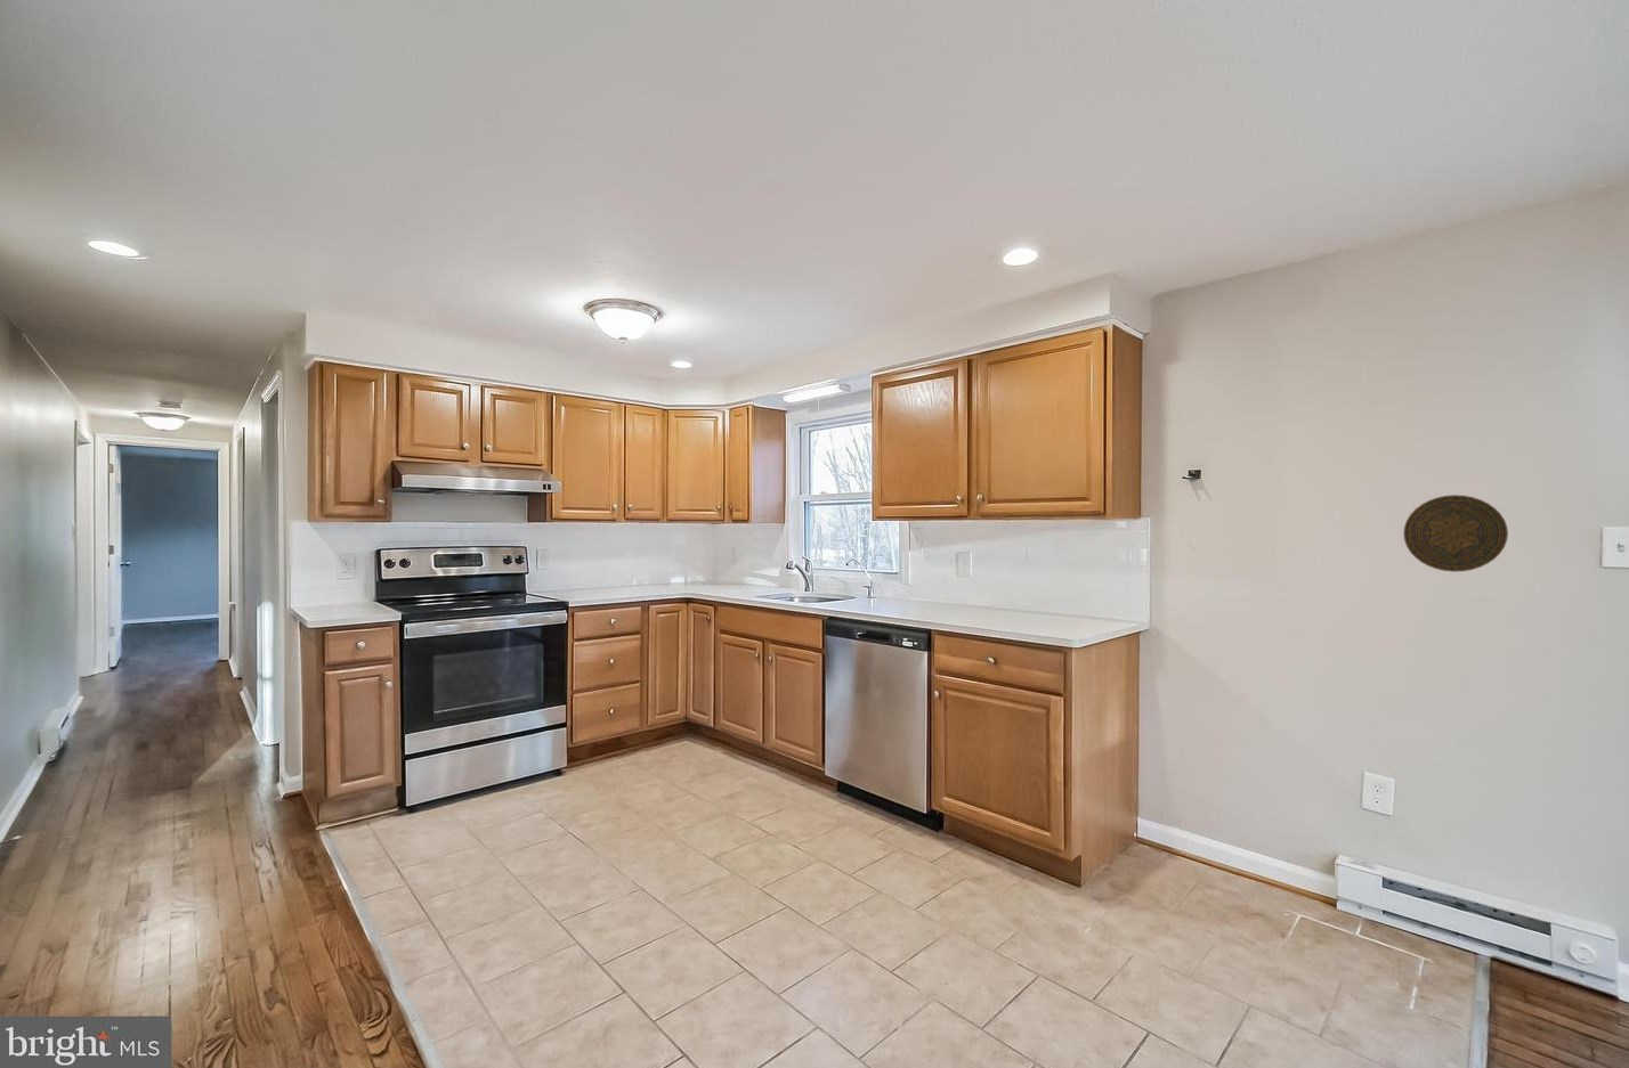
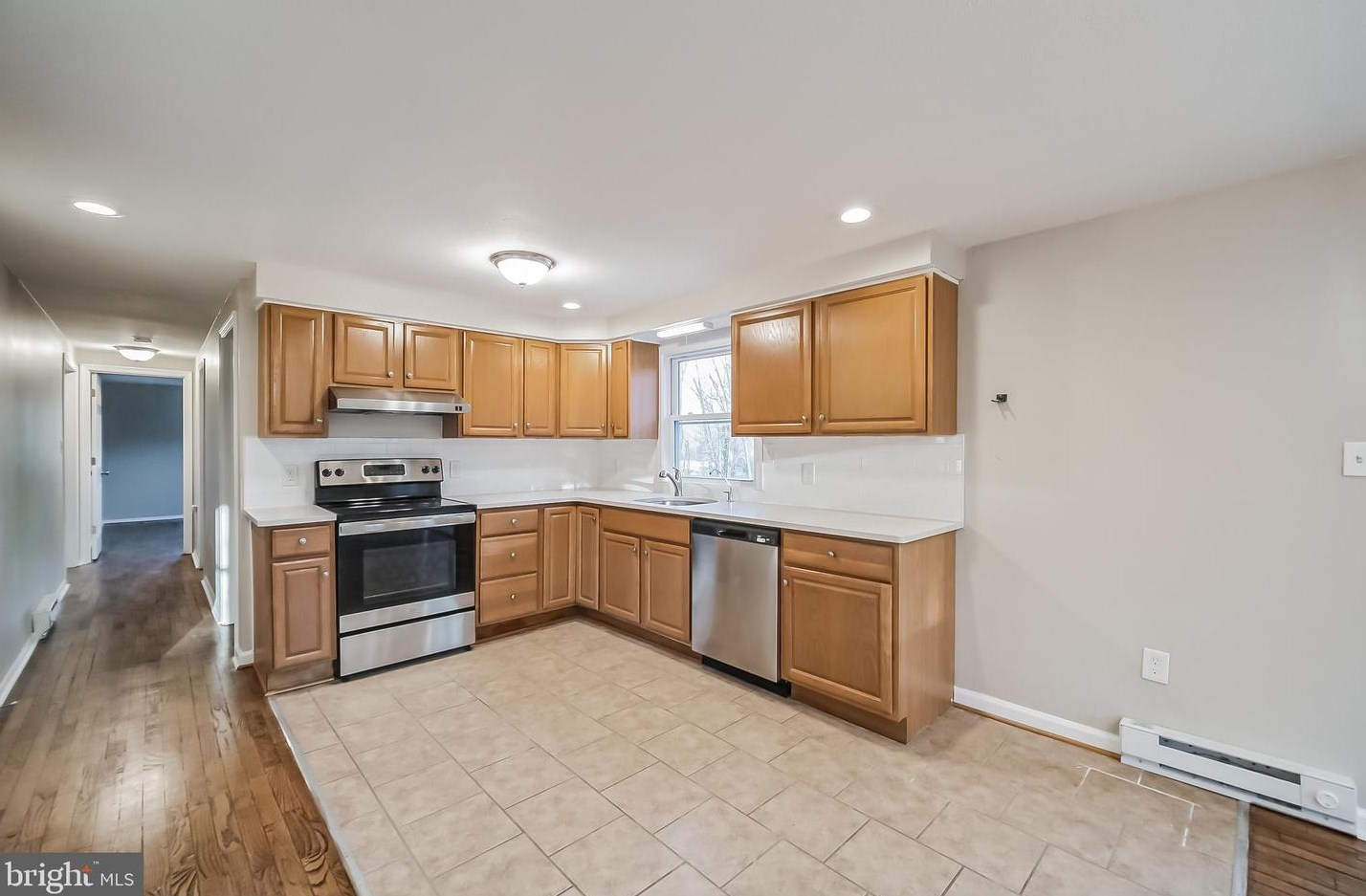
- decorative plate (1454, 533)
